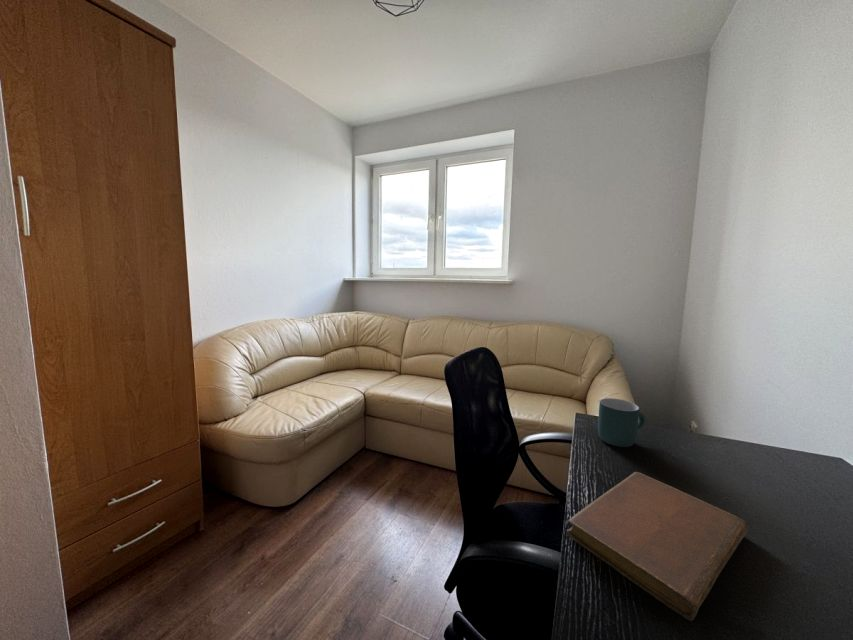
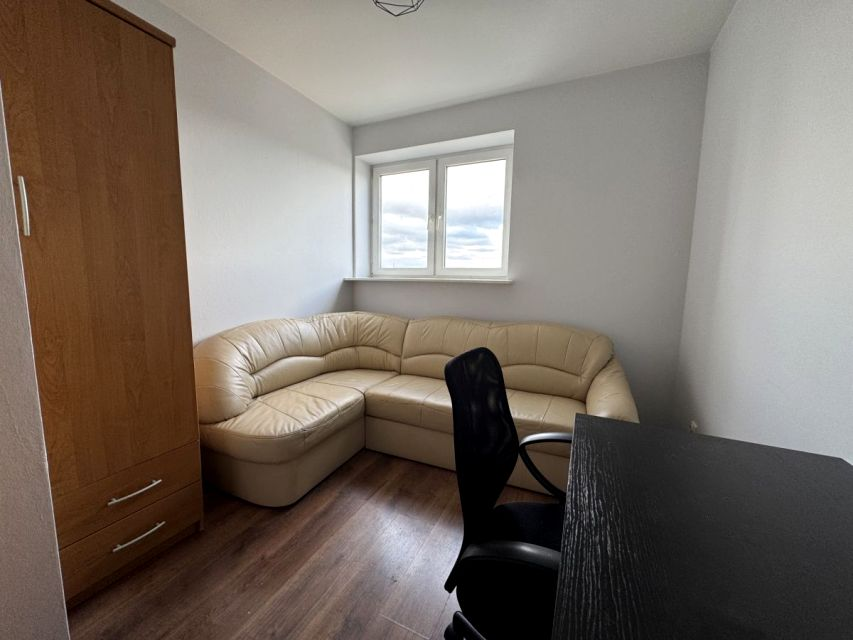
- notebook (657, 527)
- mug (620, 420)
